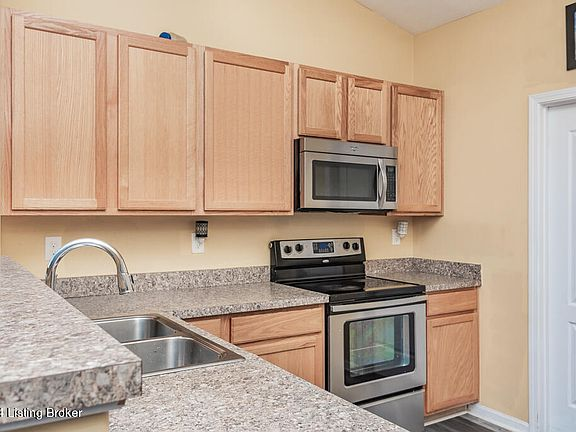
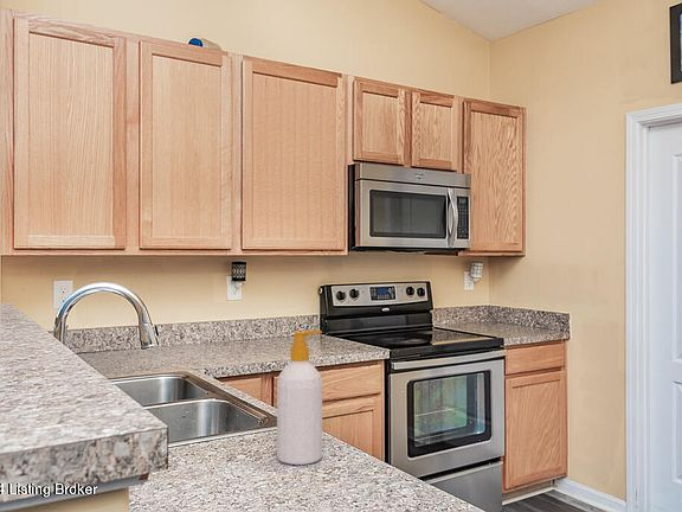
+ soap bottle (301, 393)
